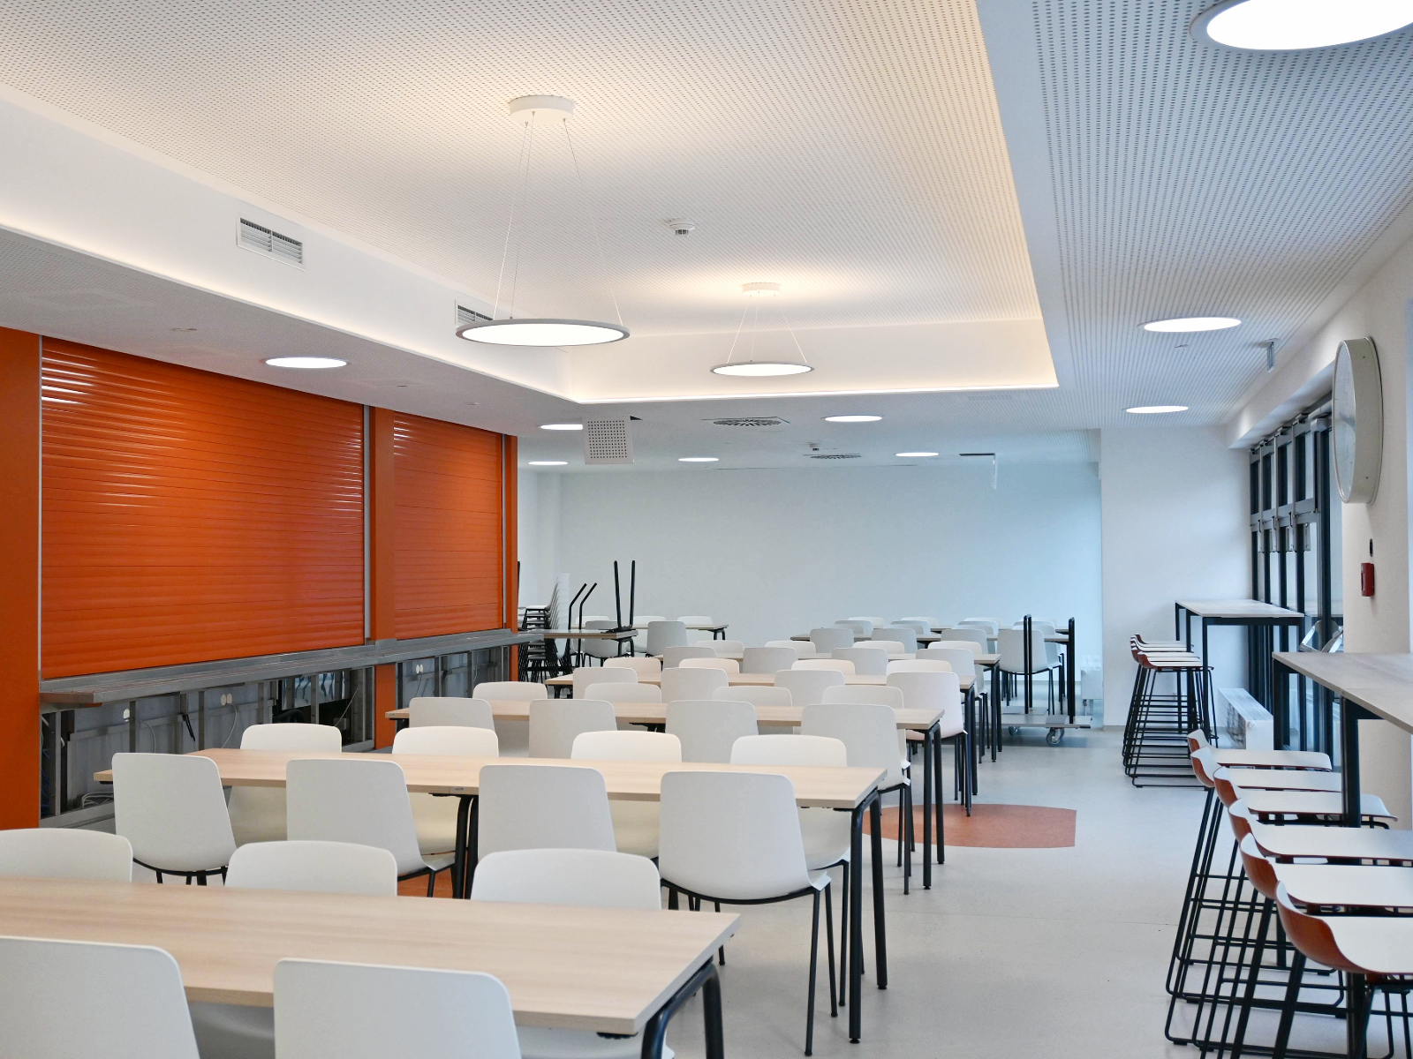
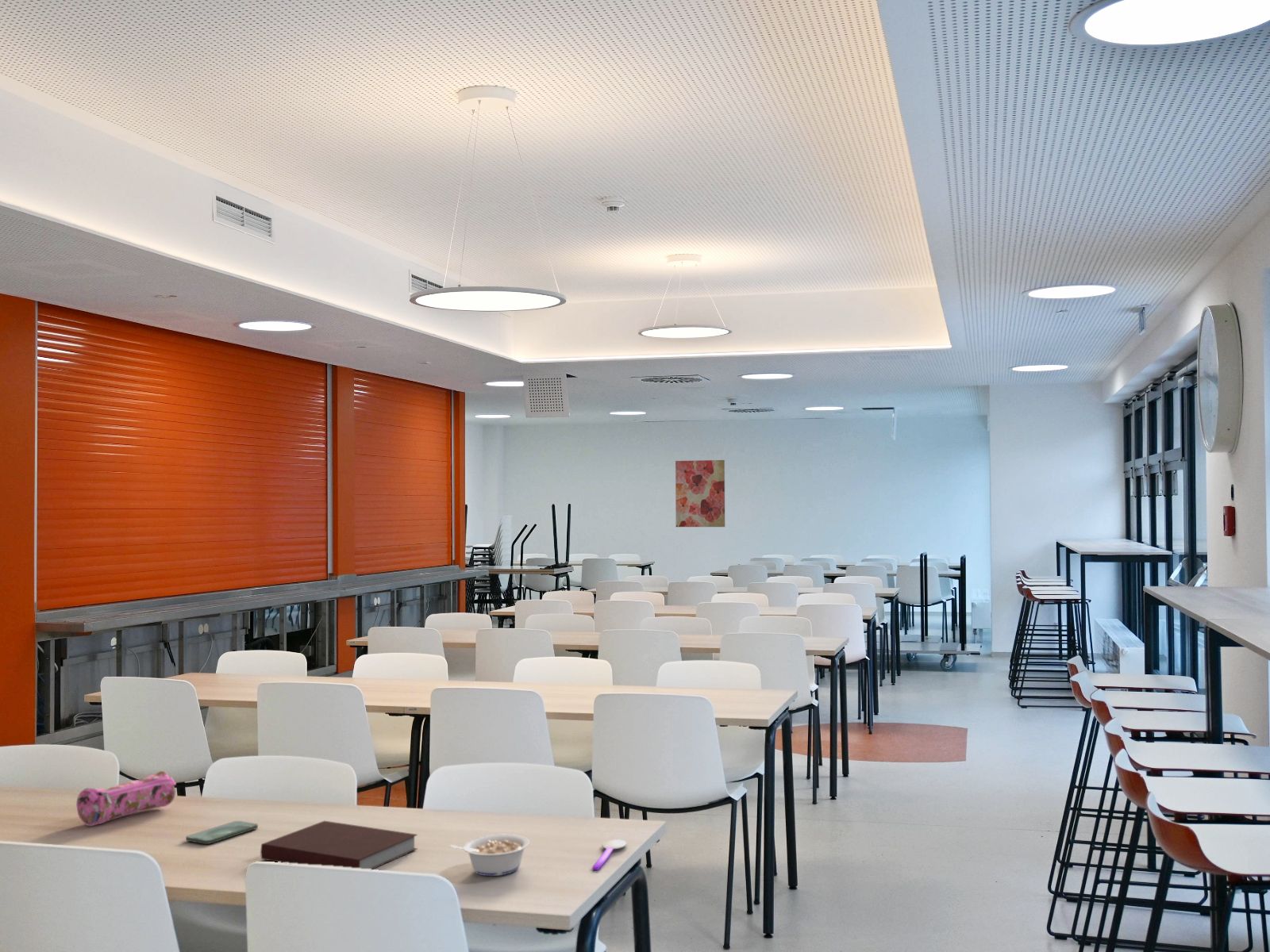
+ pencil case (127, 797)
+ wall art (700, 493)
+ spoon (607, 852)
+ smartphone (222, 831)
+ legume (495, 854)
+ notebook (340, 846)
